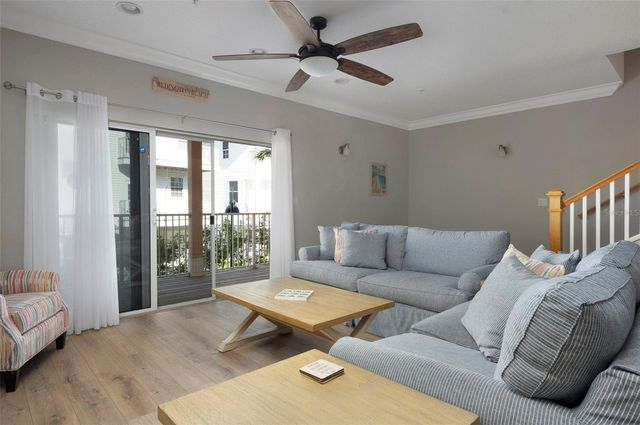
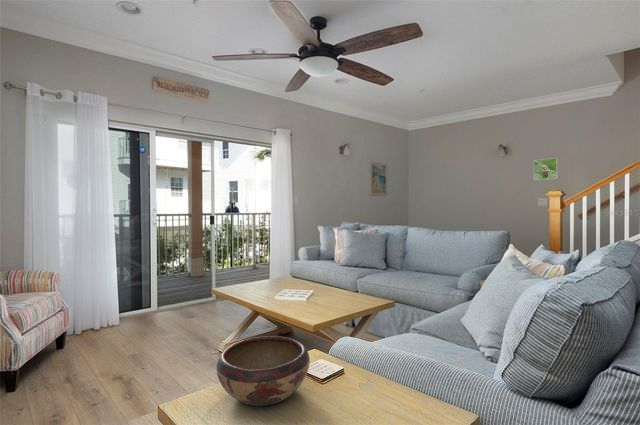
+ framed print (545, 169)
+ decorative bowl (264, 372)
